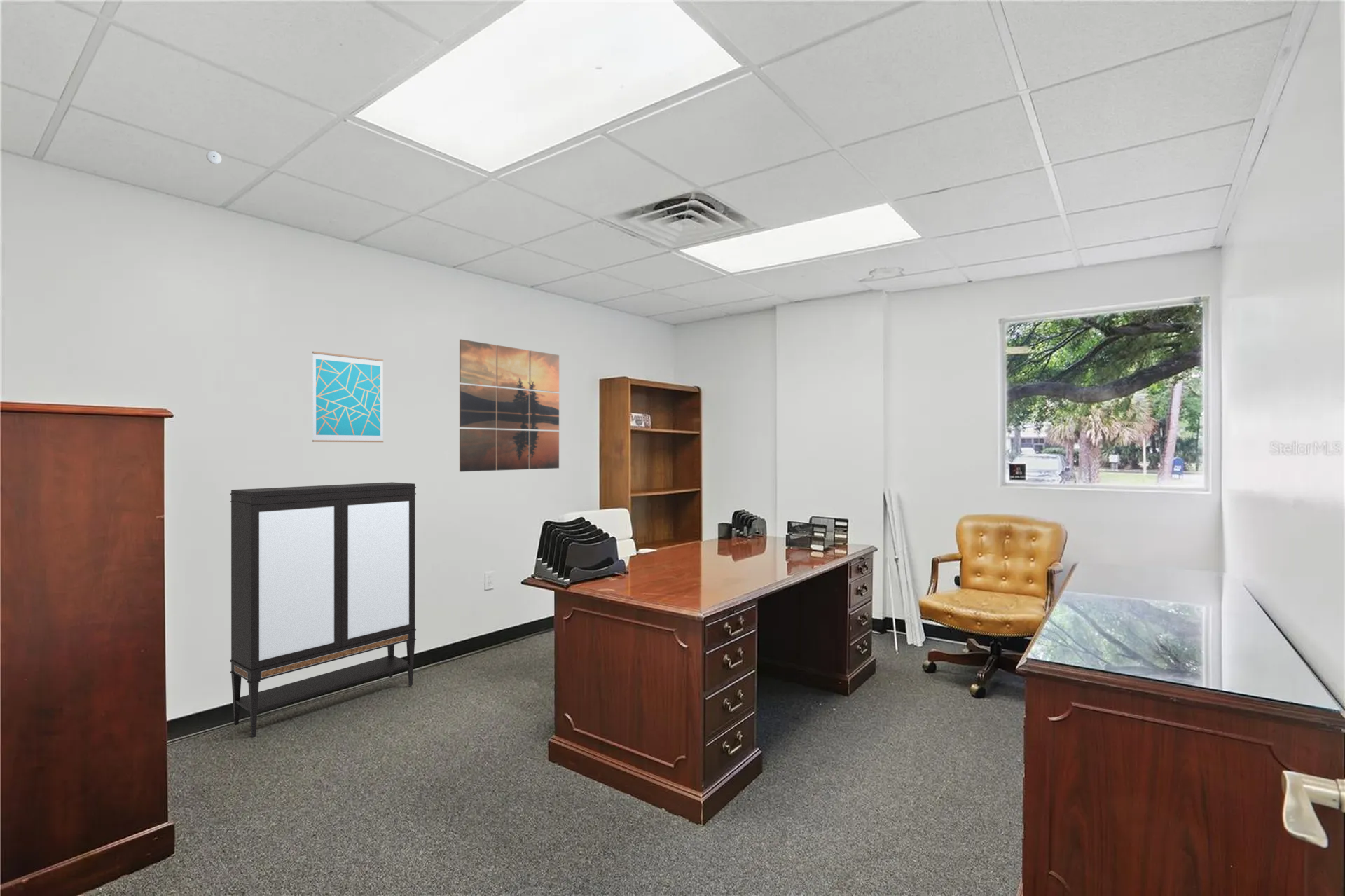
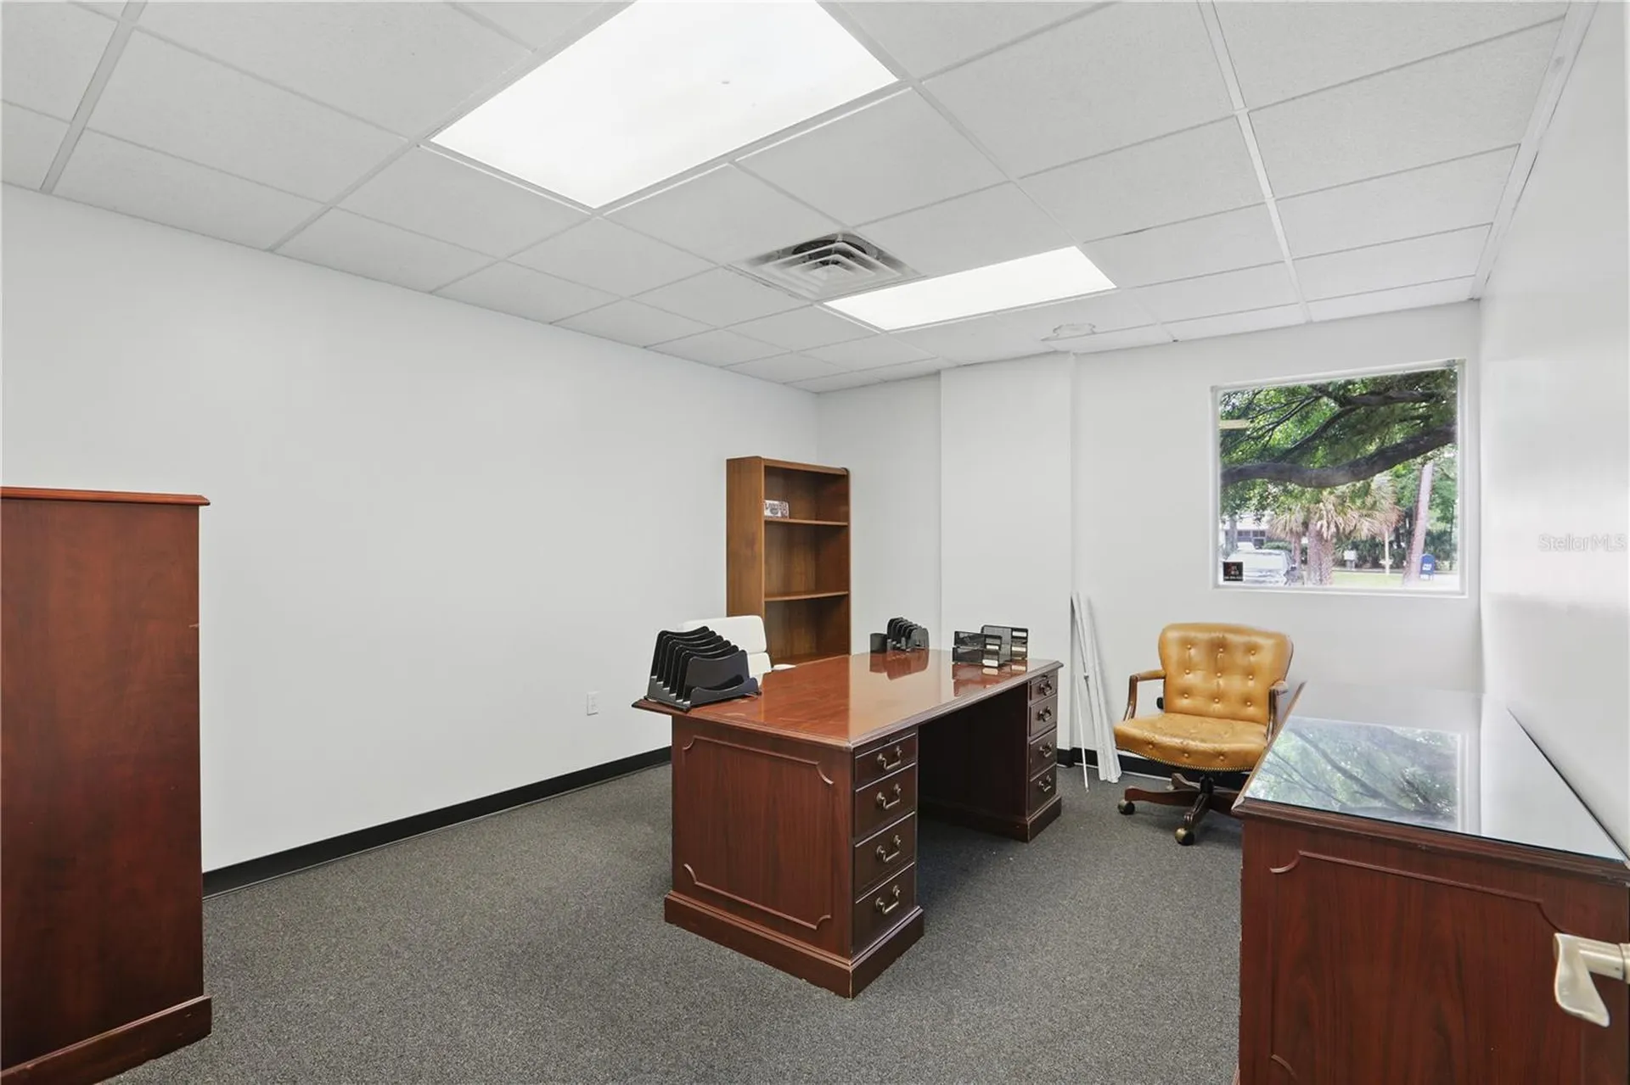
- wall art (513, 408)
- storage cabinet (330, 595)
- wall art (349, 399)
- smoke detector (214, 158)
